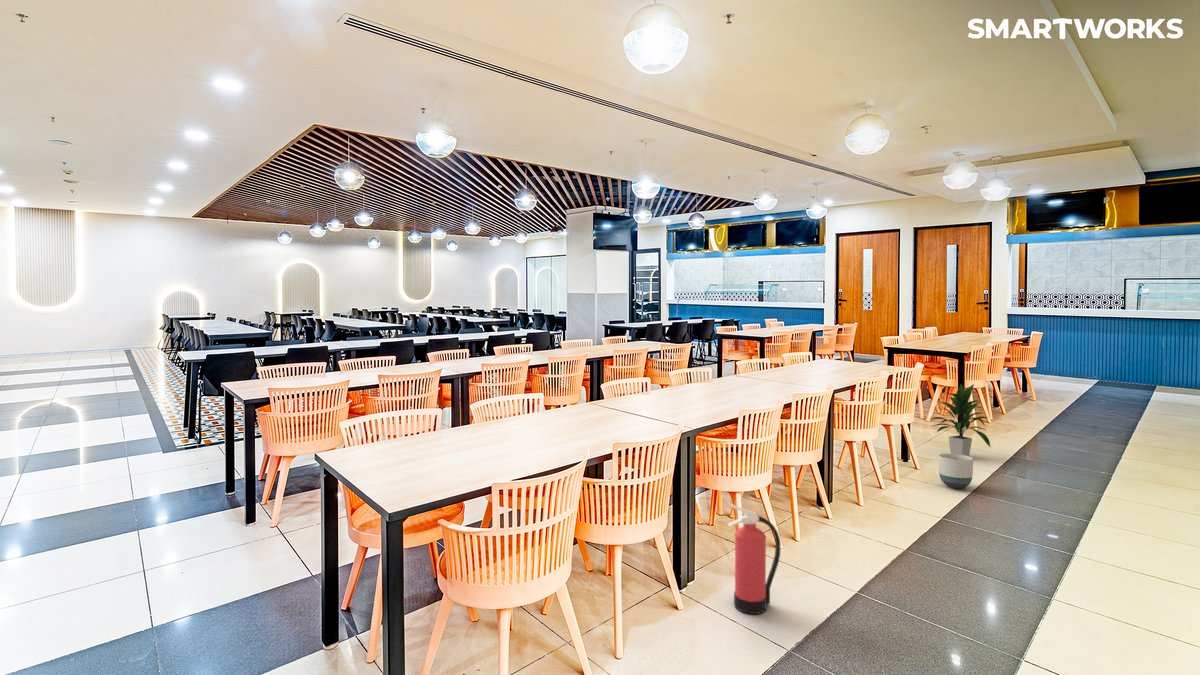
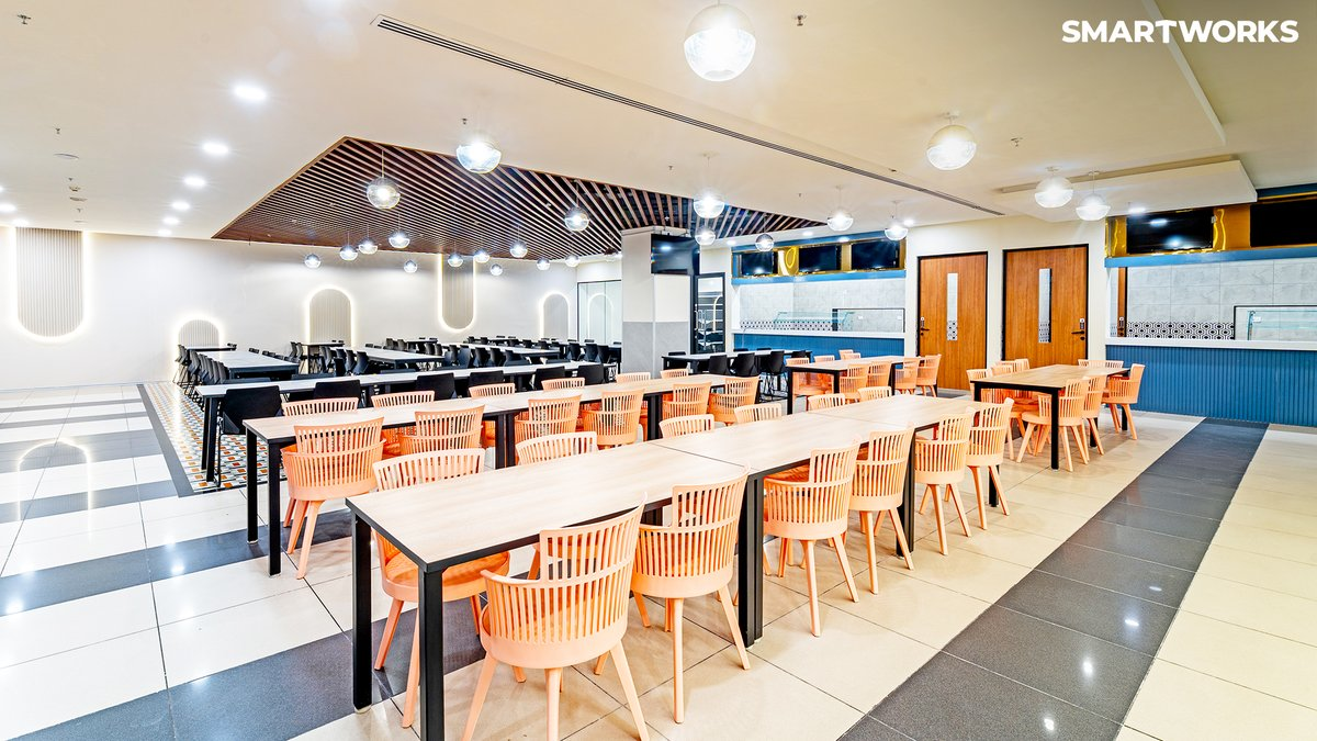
- planter (955, 472)
- indoor plant (961, 420)
- fire extinguisher (754, 555)
